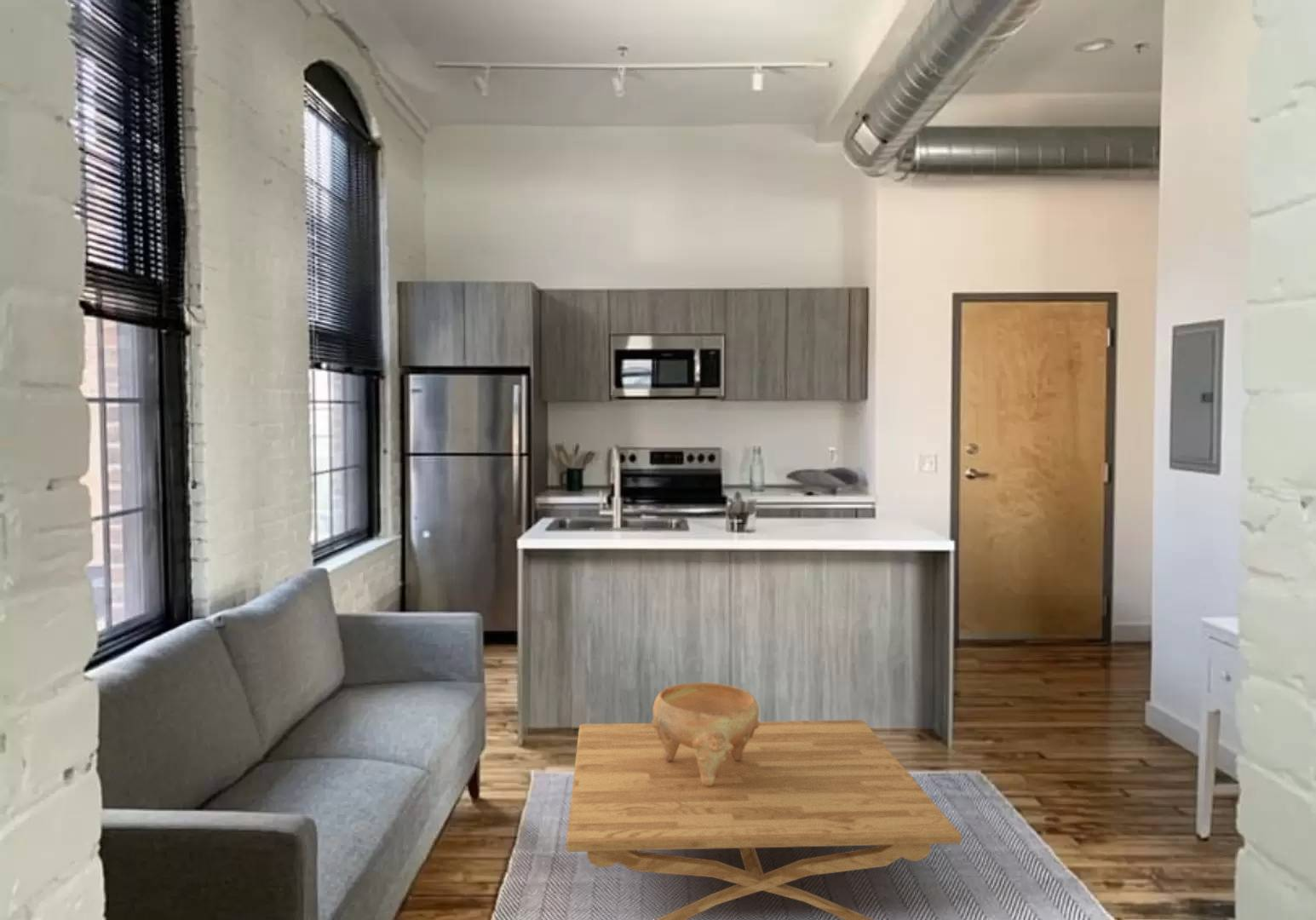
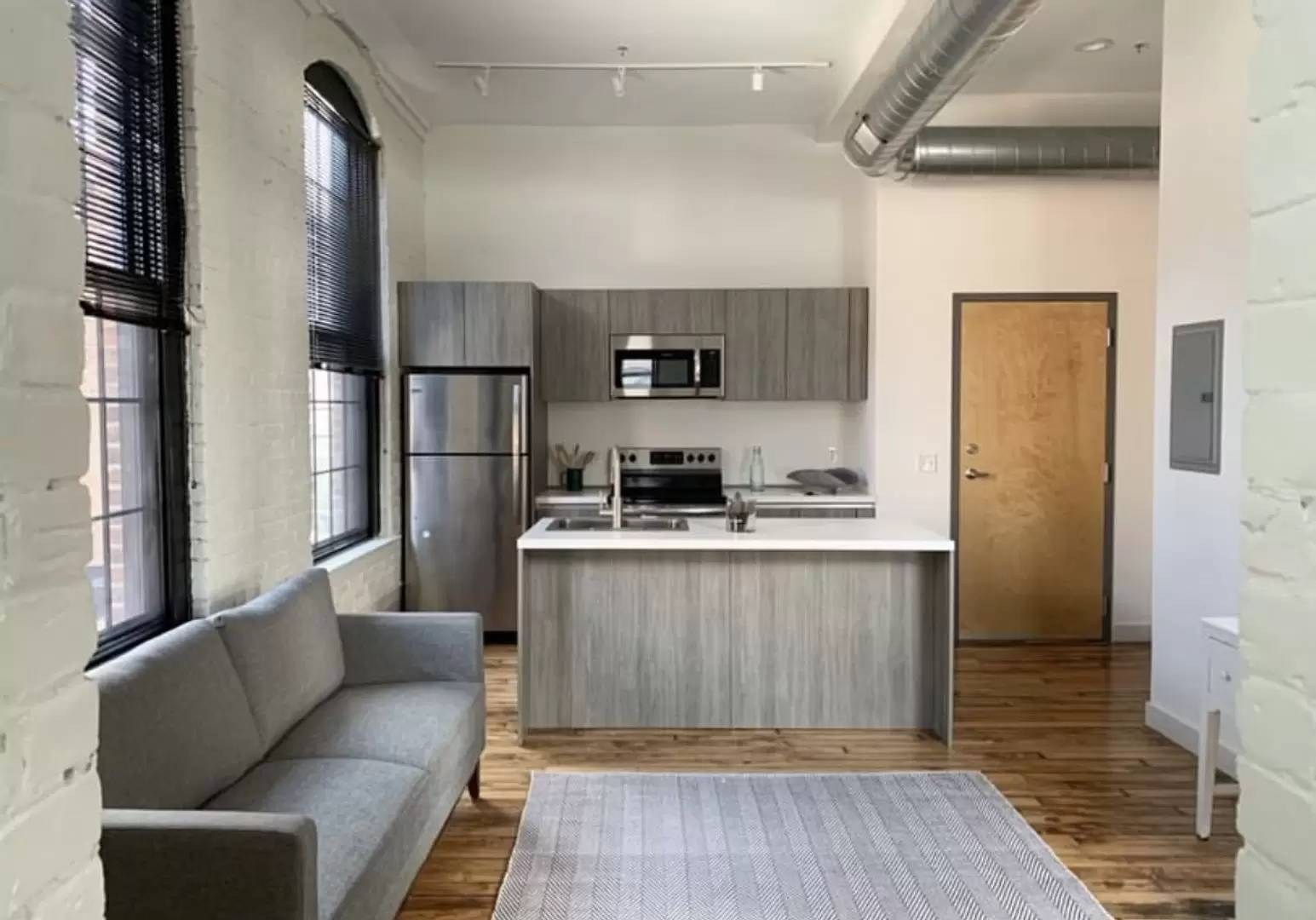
- coffee table (740, 817)
- decorative bowl (702, 732)
